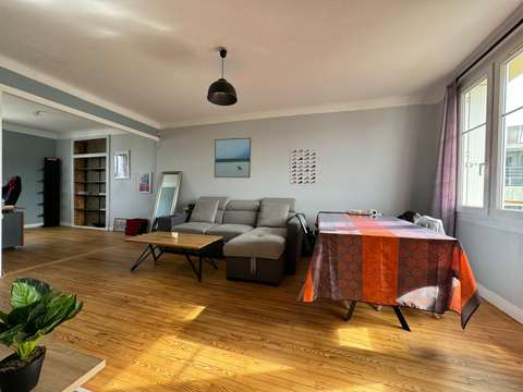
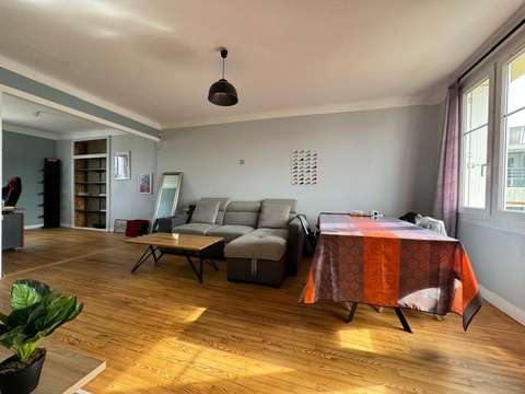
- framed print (232, 158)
